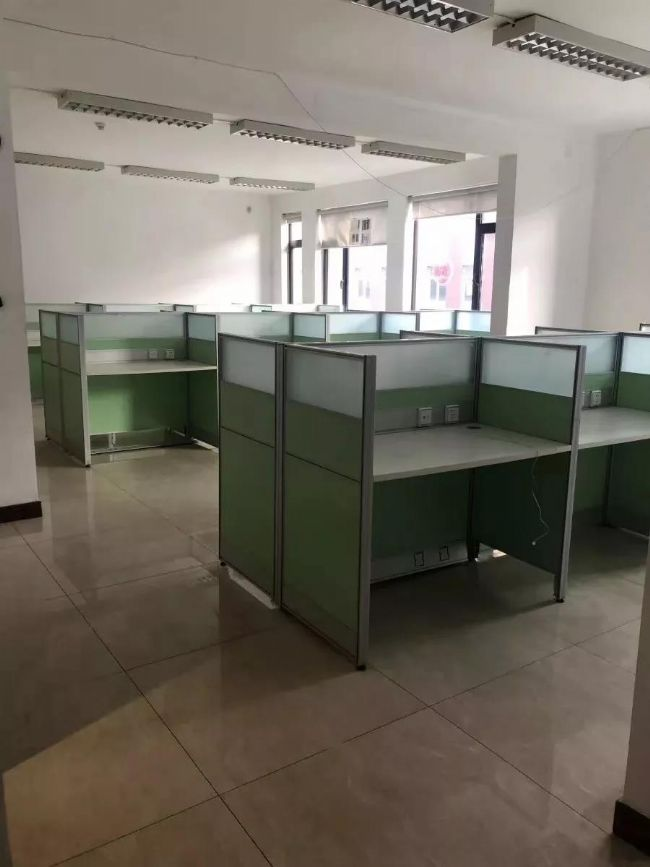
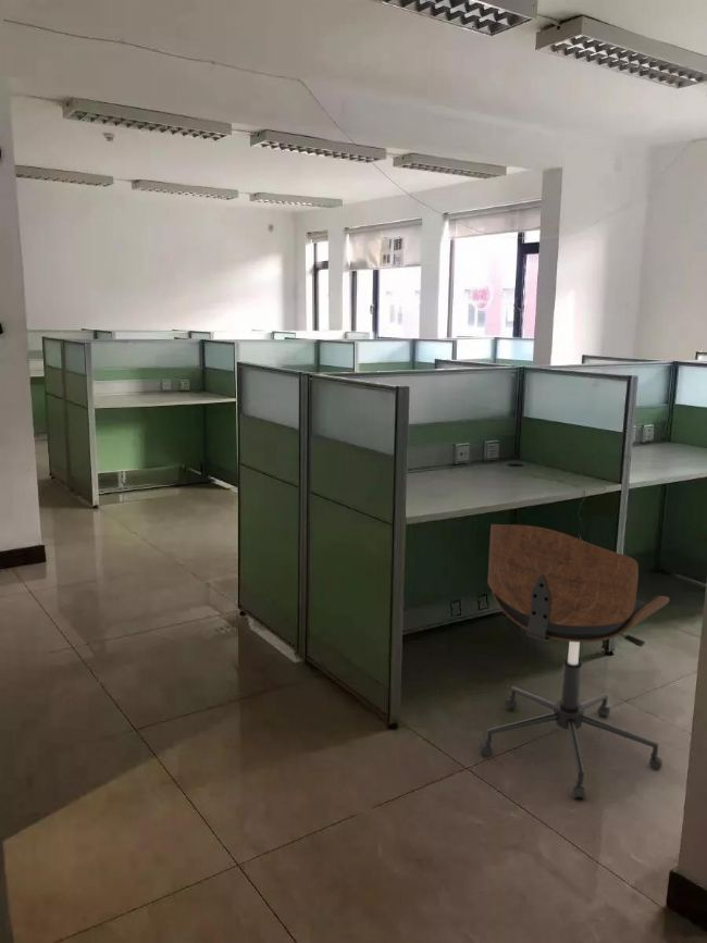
+ office chair (576, 632)
